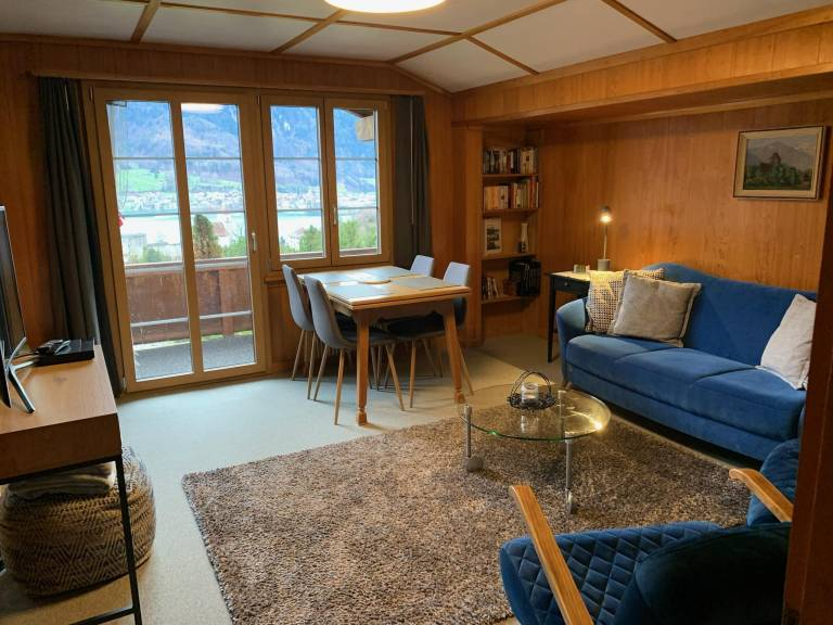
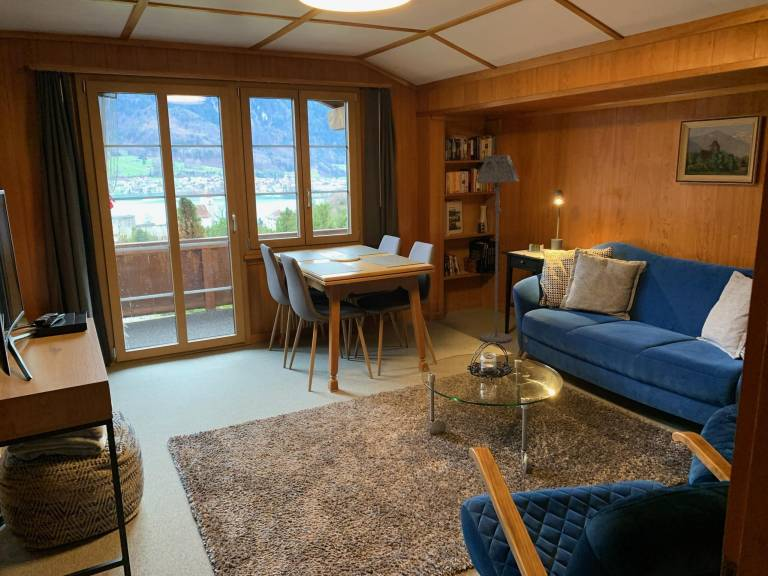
+ floor lamp (496, 249)
